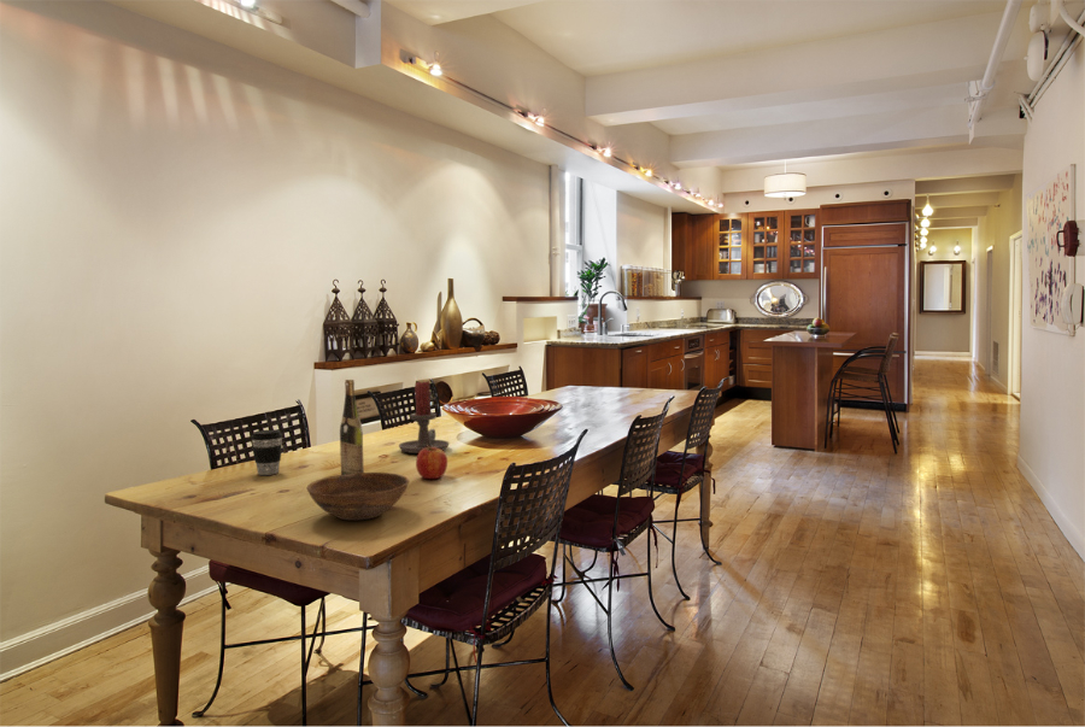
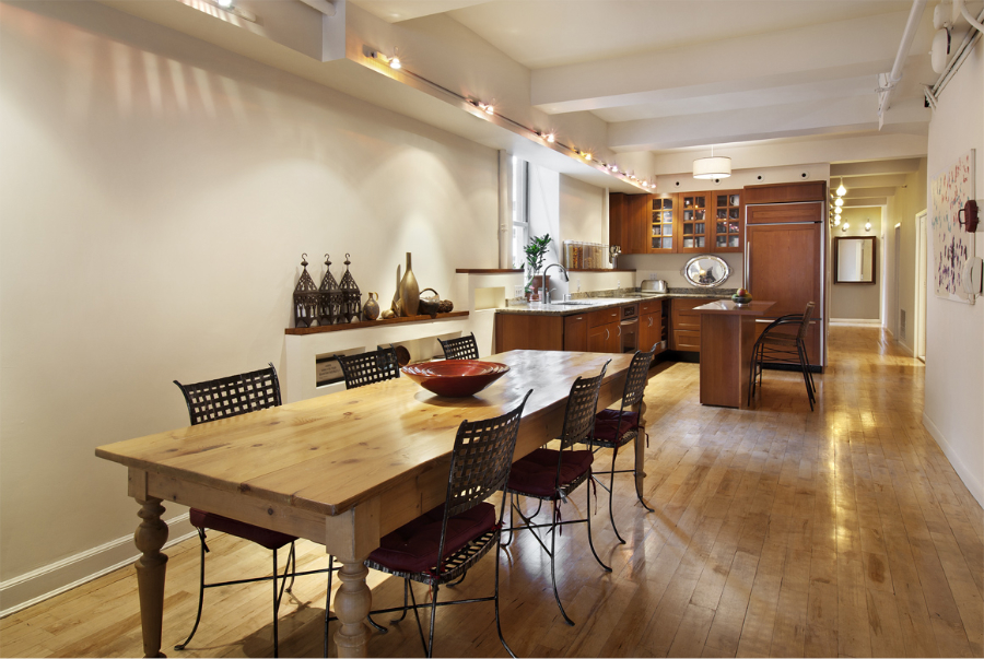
- bowl (359, 498)
- coffee cup (266, 452)
- wine bottle (351, 428)
- candle holder (424, 414)
- apple (432, 461)
